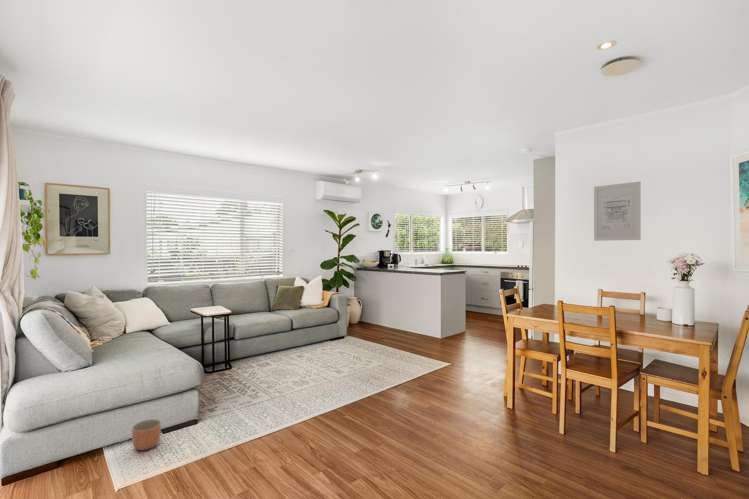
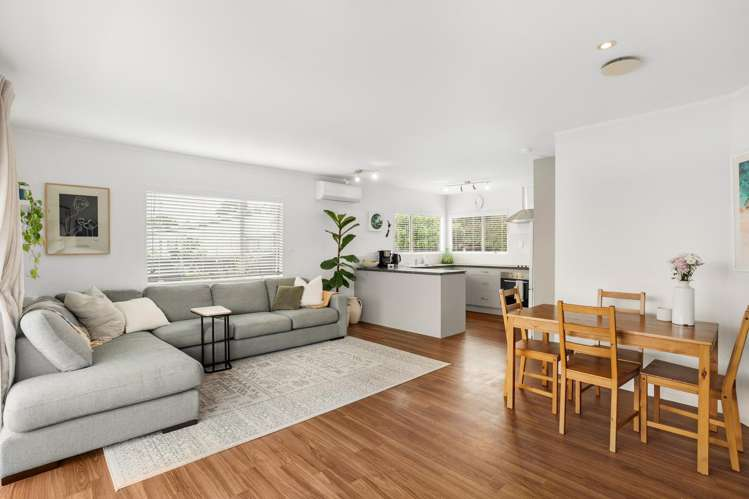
- planter (146, 435)
- wall art (616, 212)
